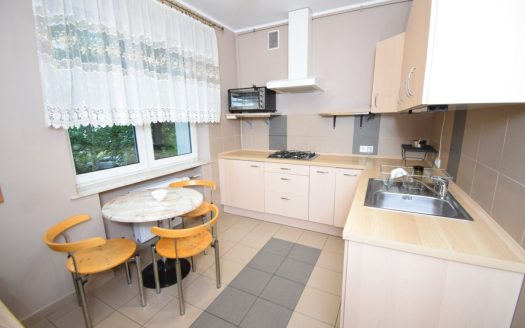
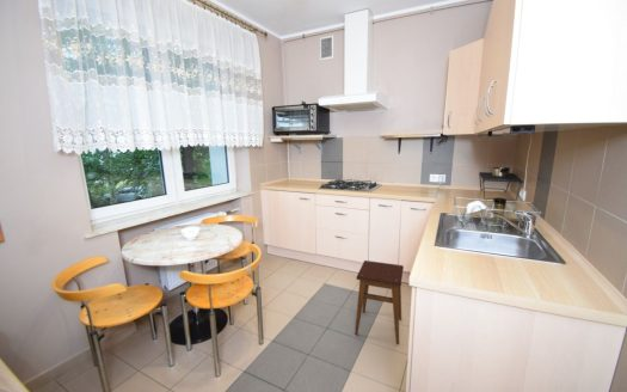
+ stool (380, 299)
